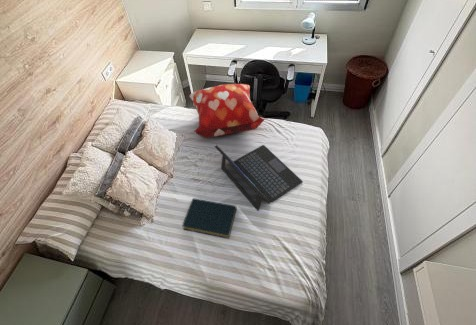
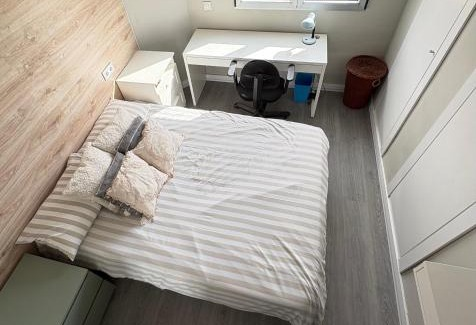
- hardback book (210, 217)
- laptop (259, 164)
- decorative pillow (225, 107)
